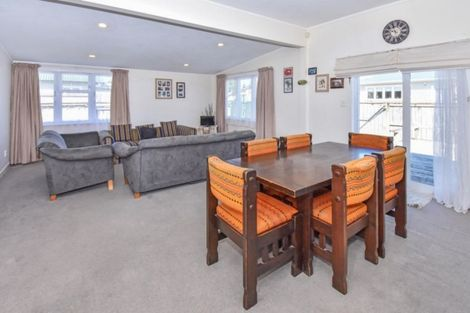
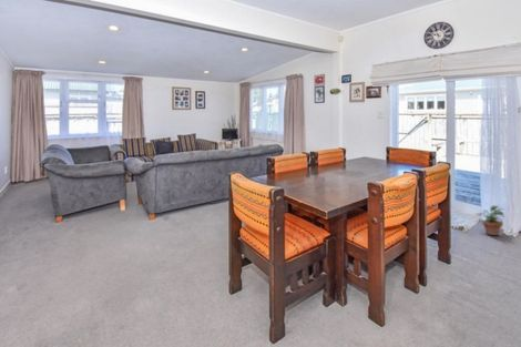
+ potted plant (490, 218)
